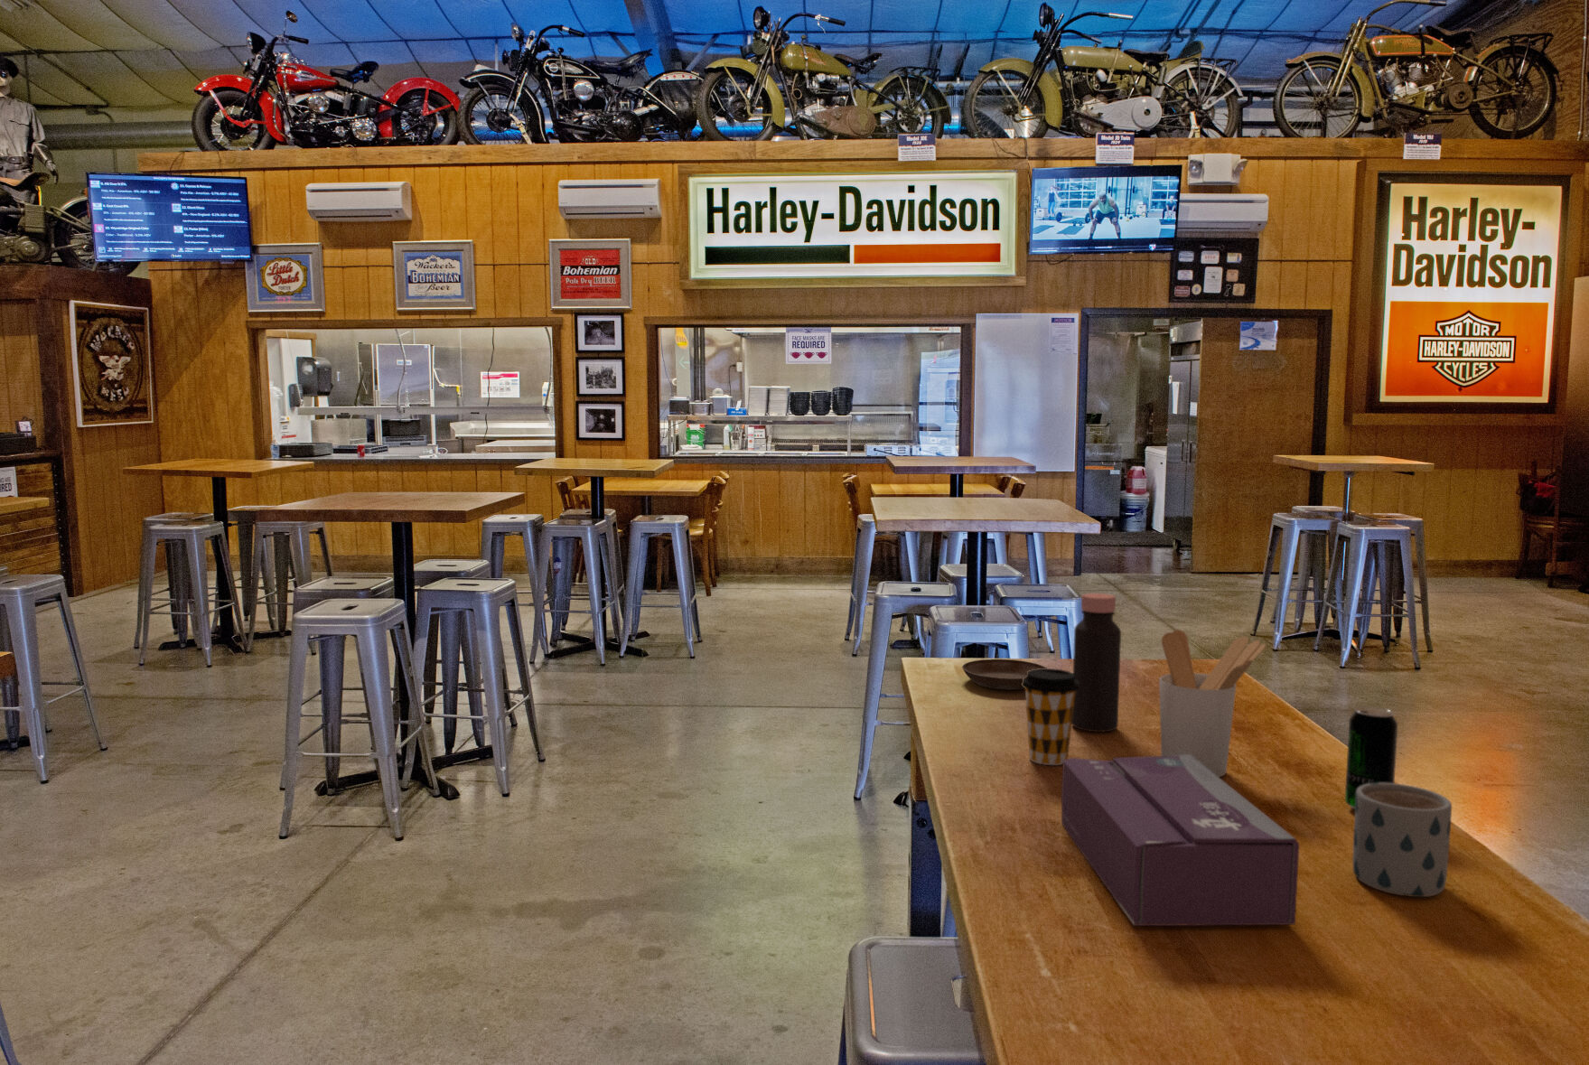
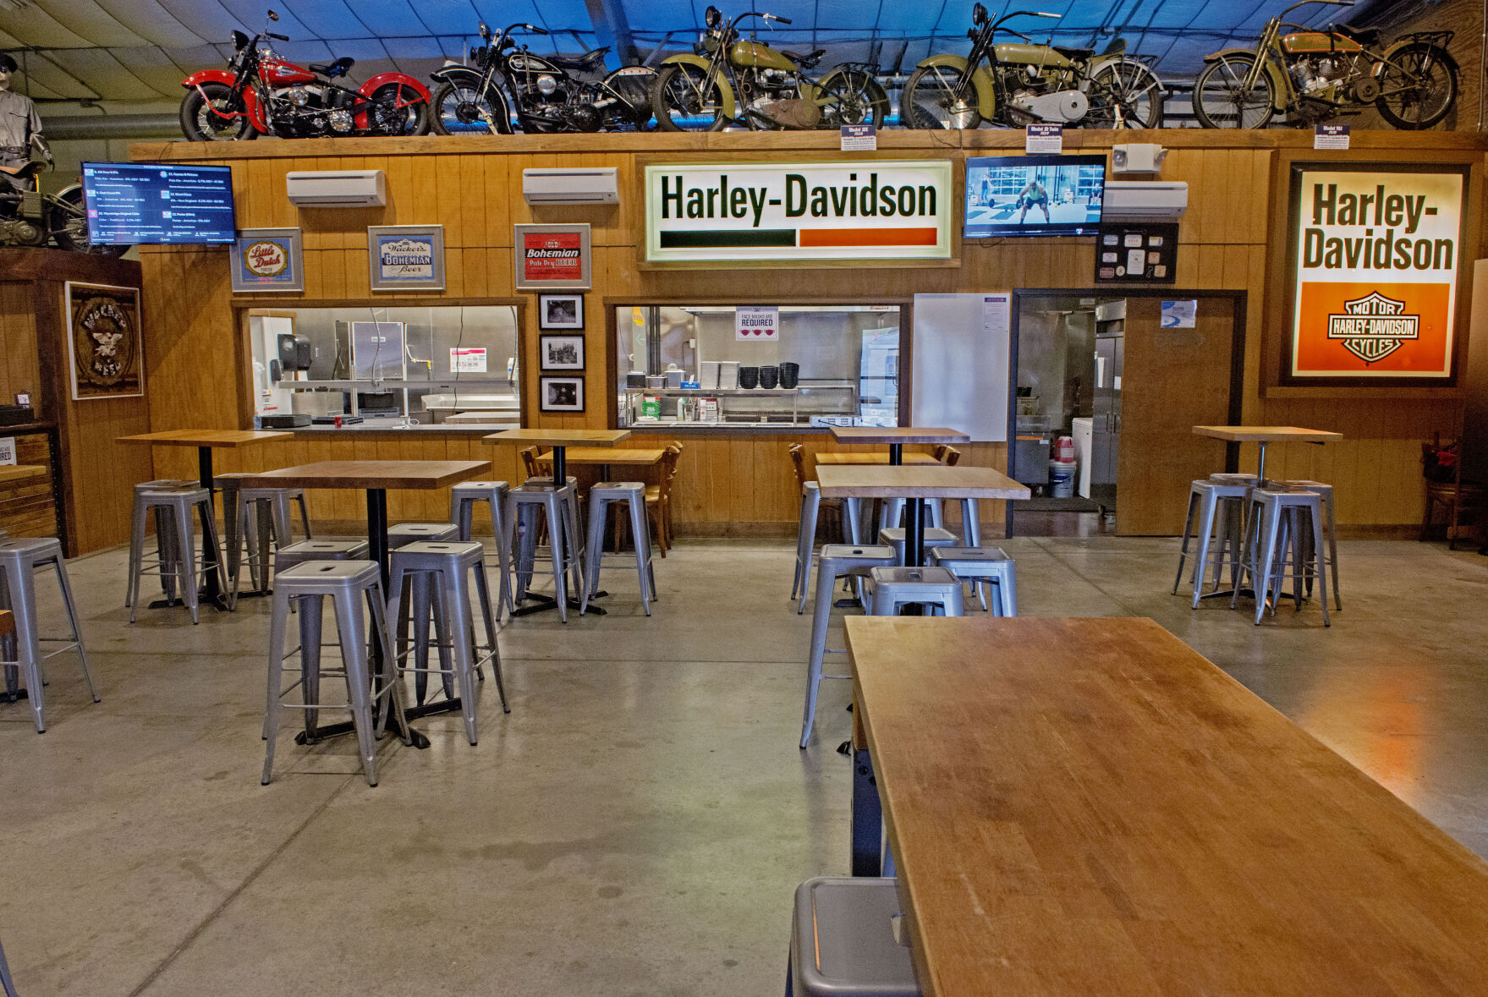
- beverage can (1370, 761)
- bottle (1096, 661)
- mug (1395, 832)
- coffee cup (1048, 717)
- utensil holder (1211, 701)
- saucer (1004, 675)
- tissue box (1166, 830)
